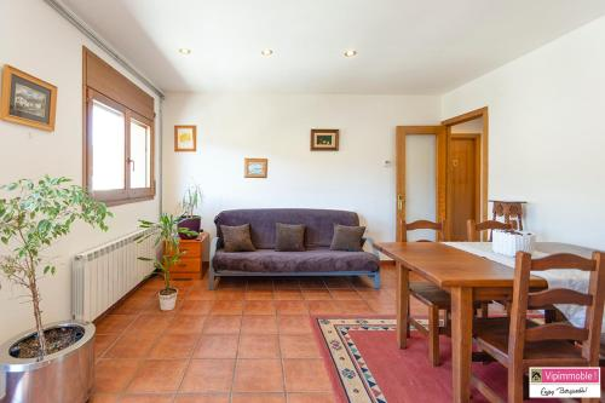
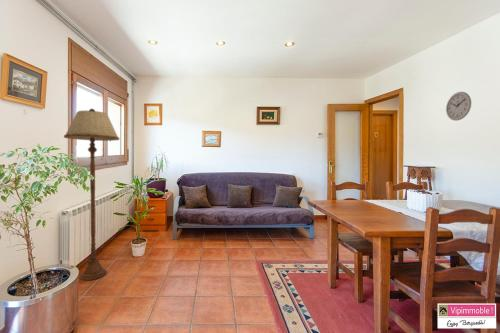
+ wall clock (457, 106)
+ floor lamp (93, 192)
